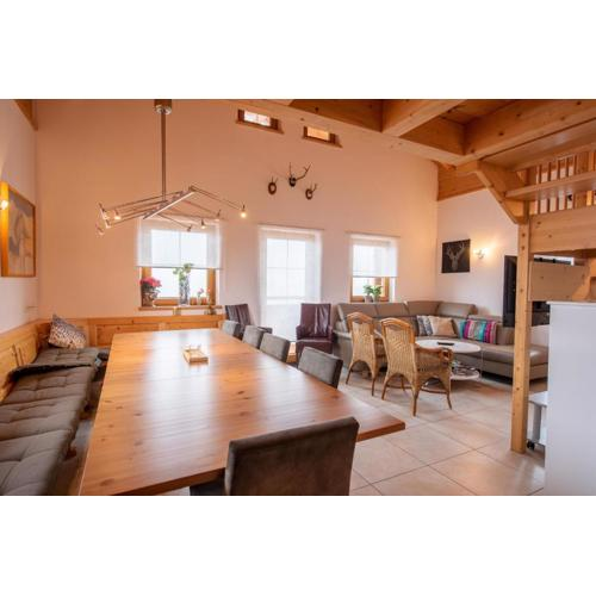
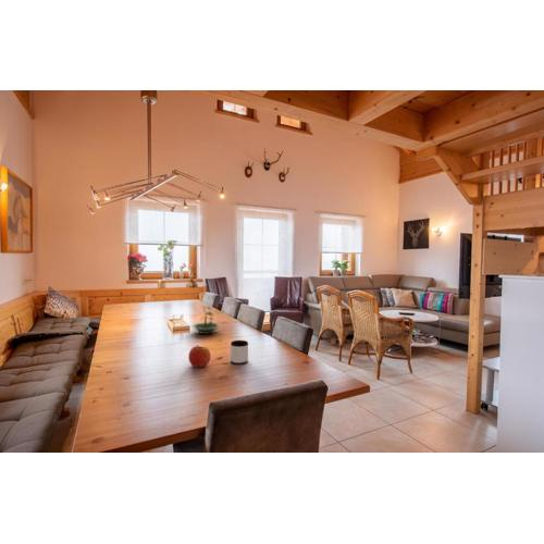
+ mug (238, 350)
+ terrarium (205, 310)
+ fruit (199, 355)
